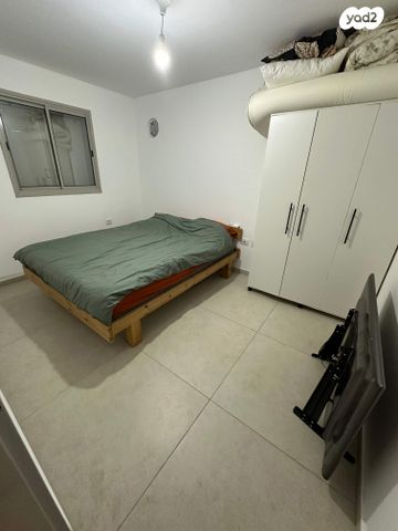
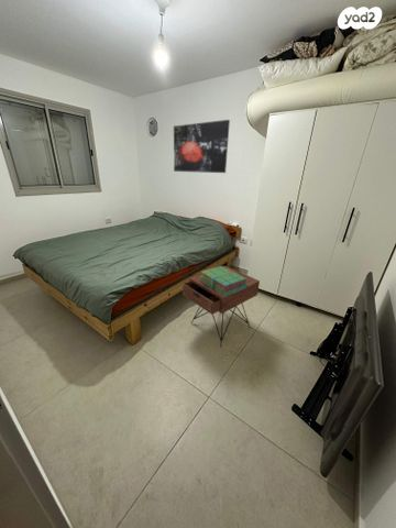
+ nightstand (219, 305)
+ wall art (198, 148)
+ stack of books (222, 278)
